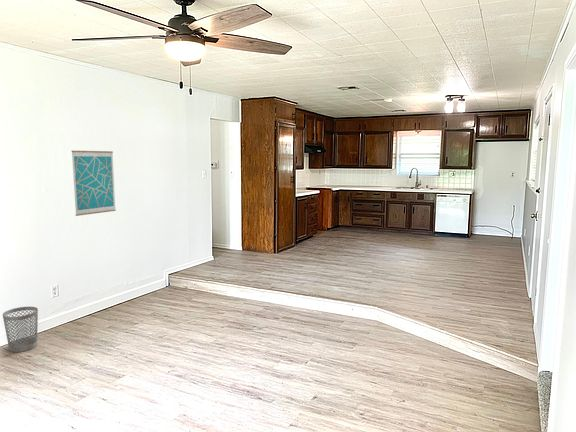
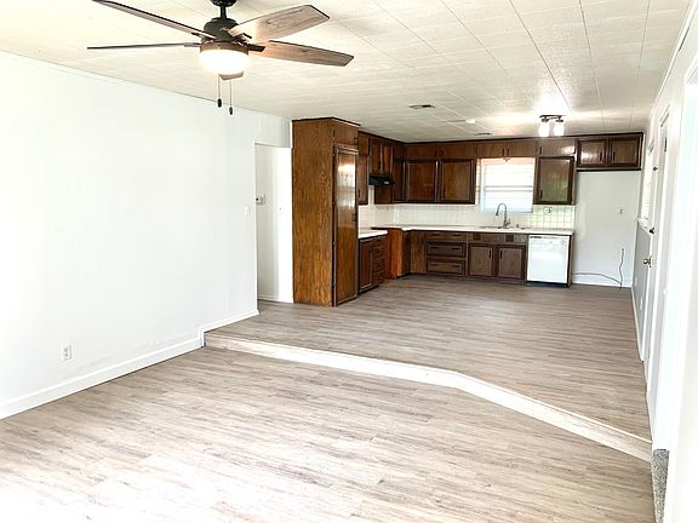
- wall art (94, 182)
- wastebasket (21, 329)
